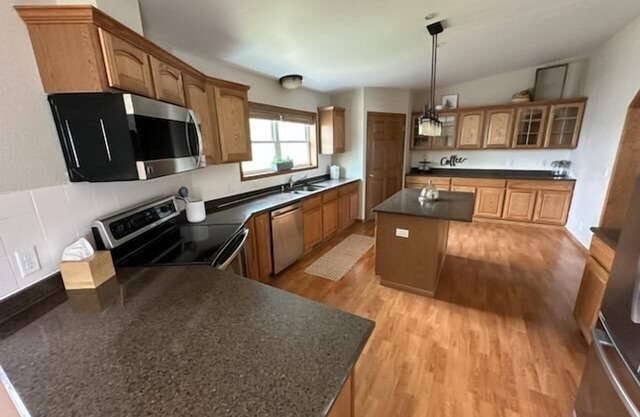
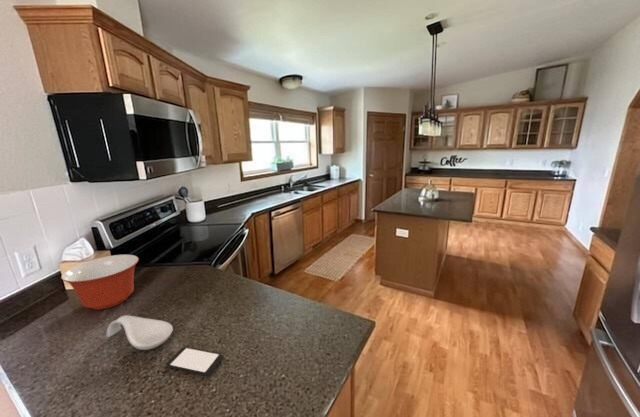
+ spoon rest (137, 330)
+ mixing bowl (106, 283)
+ smartphone (195, 360)
